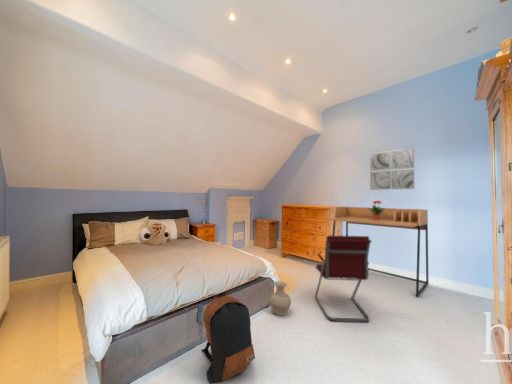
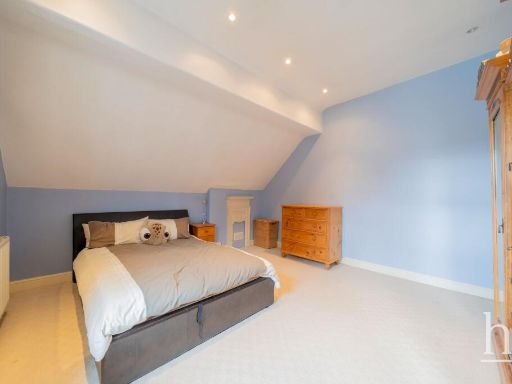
- potted plant (376, 209)
- wall art (391, 169)
- desk (373, 225)
- office chair (340, 270)
- vase (280, 297)
- backpack (225, 330)
